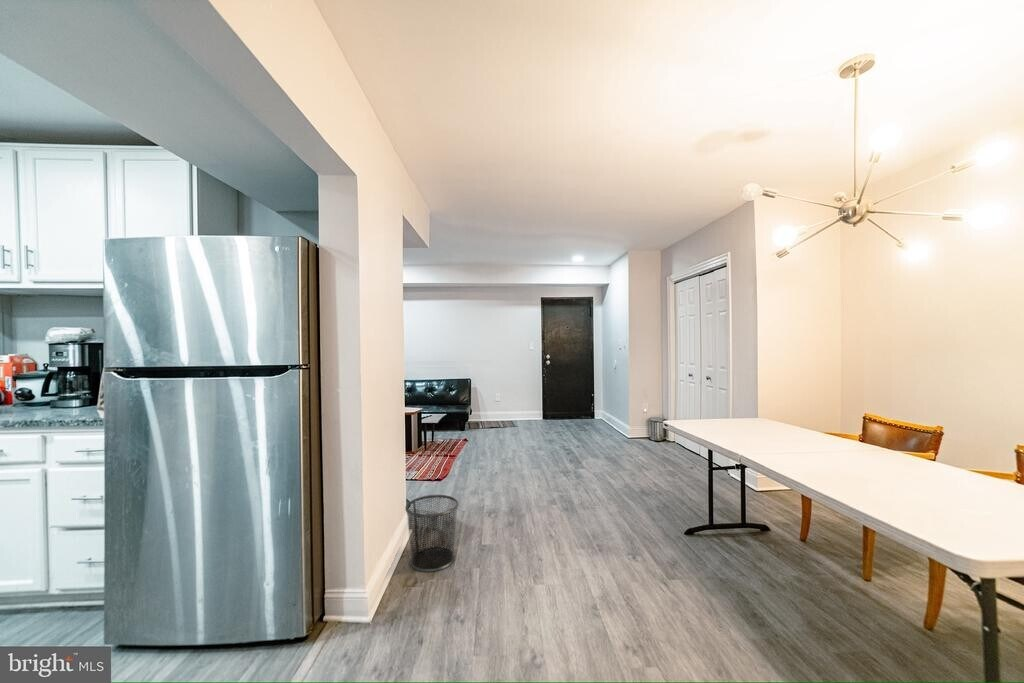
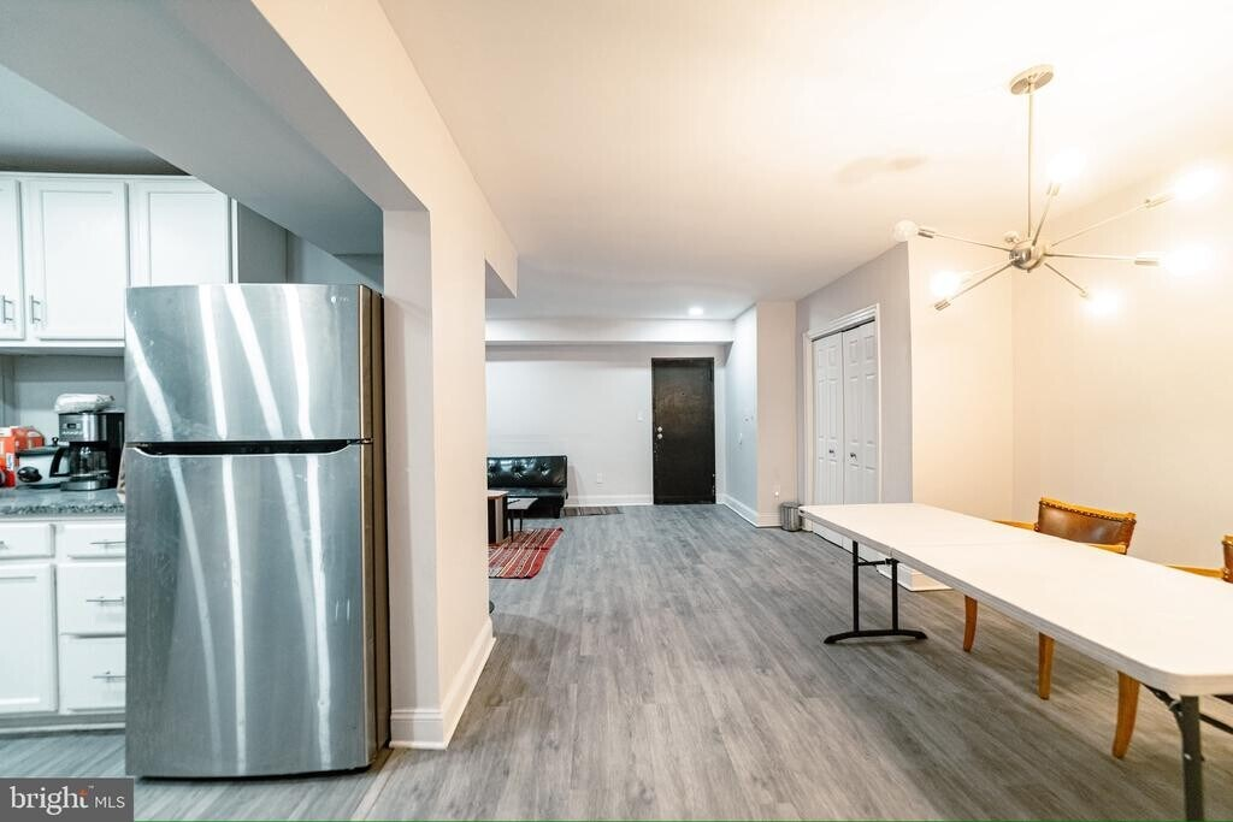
- trash can (432, 531)
